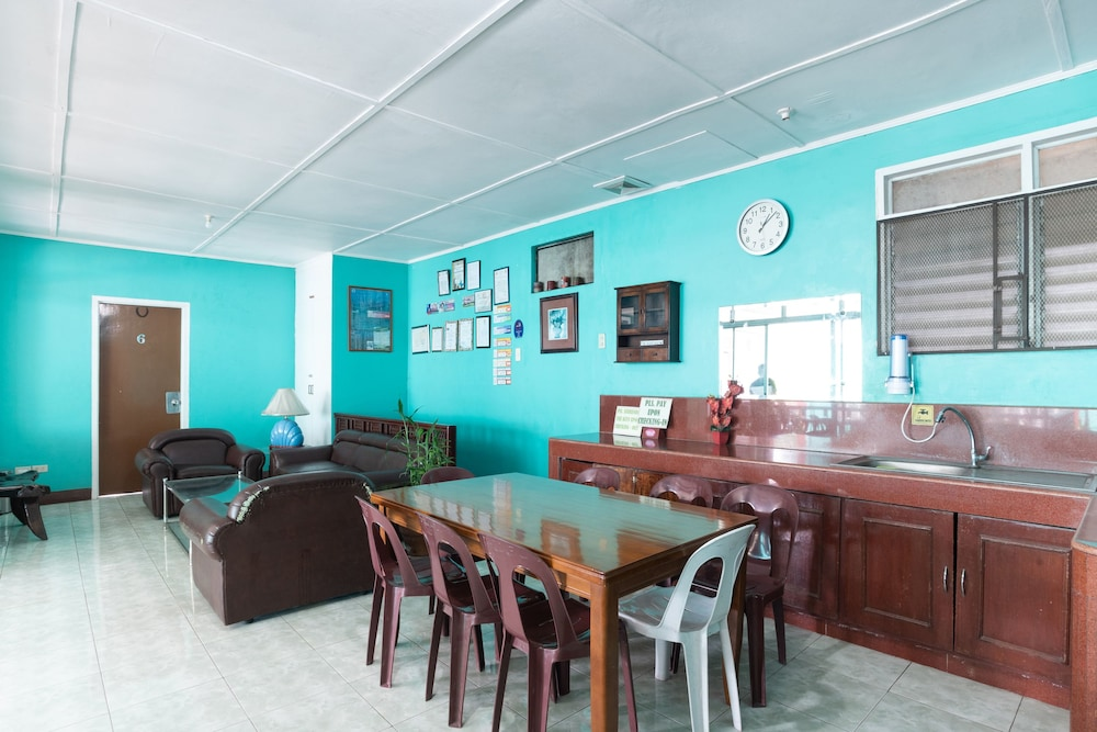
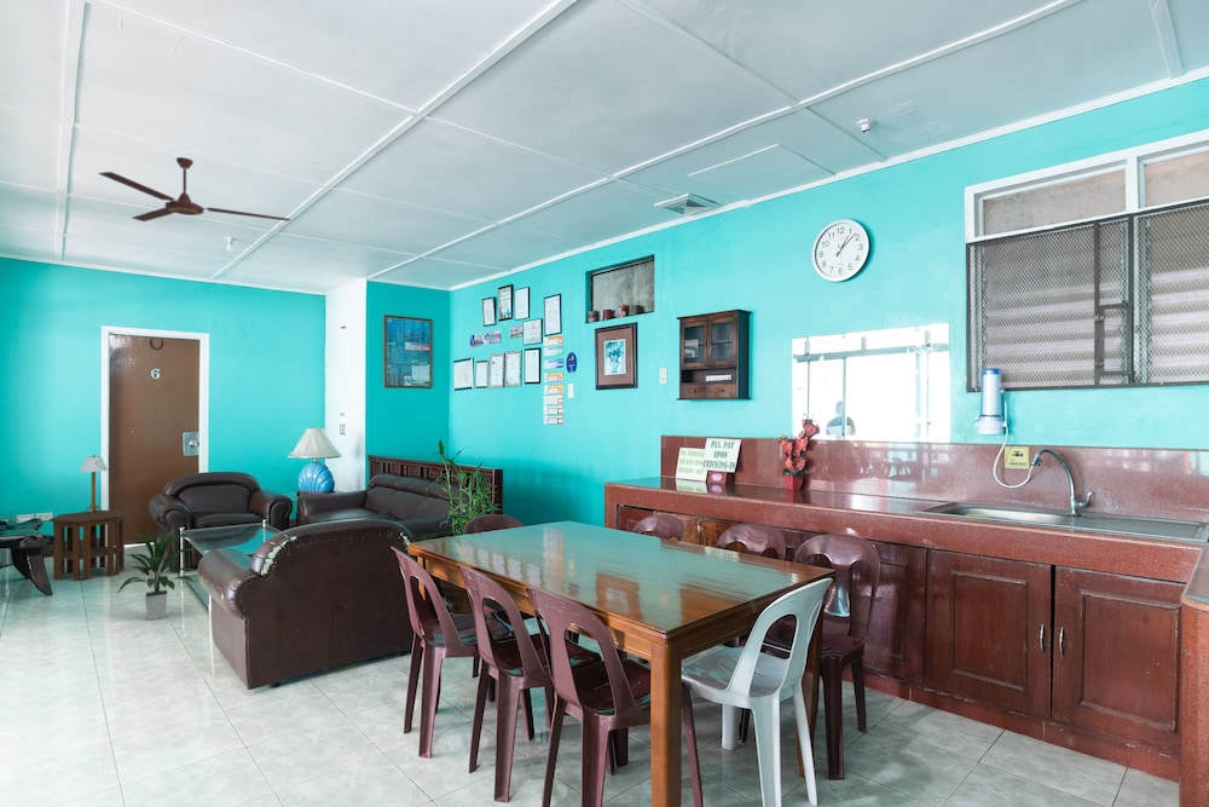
+ ceiling fan (197, 204)
+ table lamp (93, 483)
+ side table (89, 543)
+ indoor plant (157, 571)
